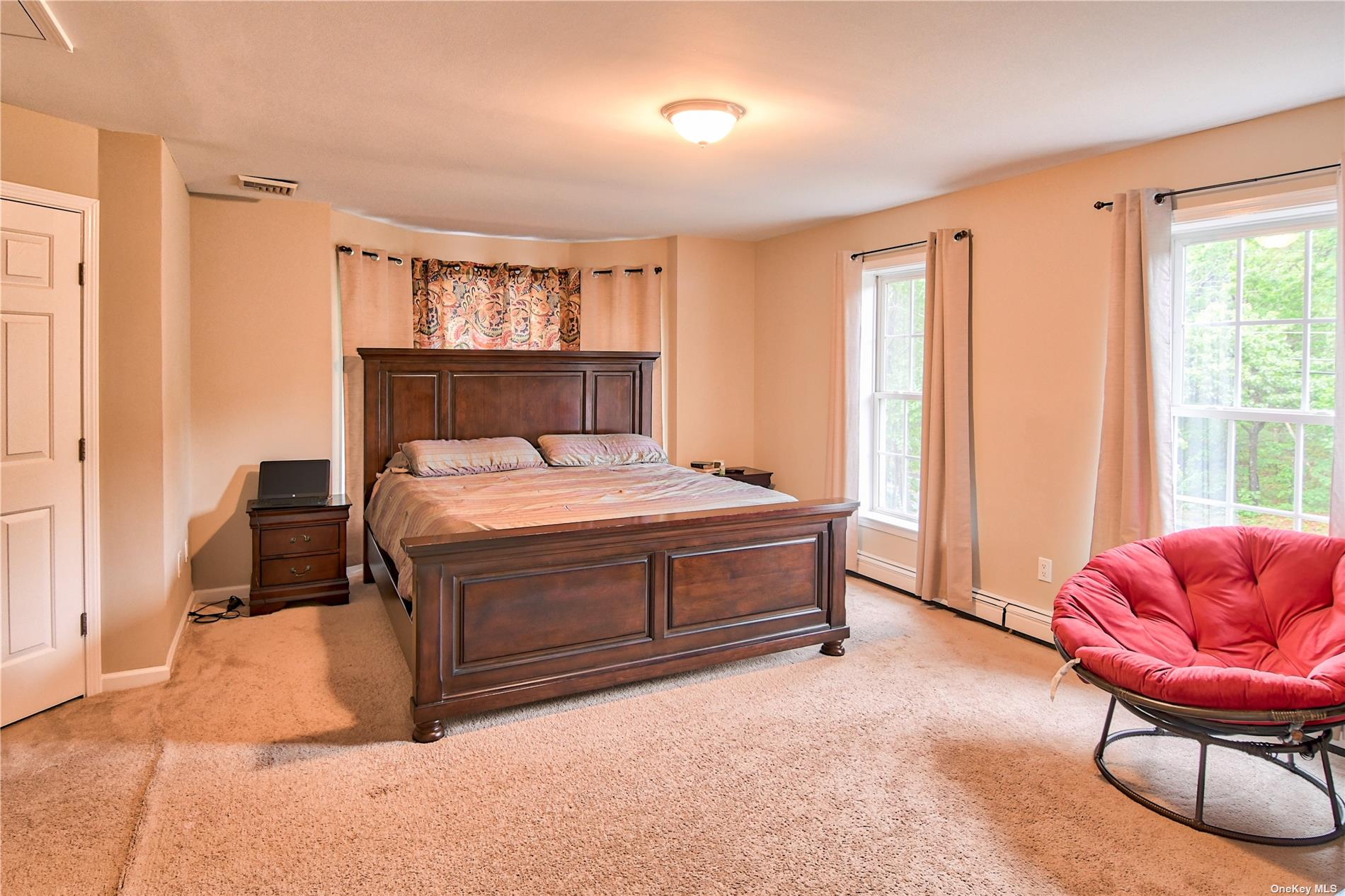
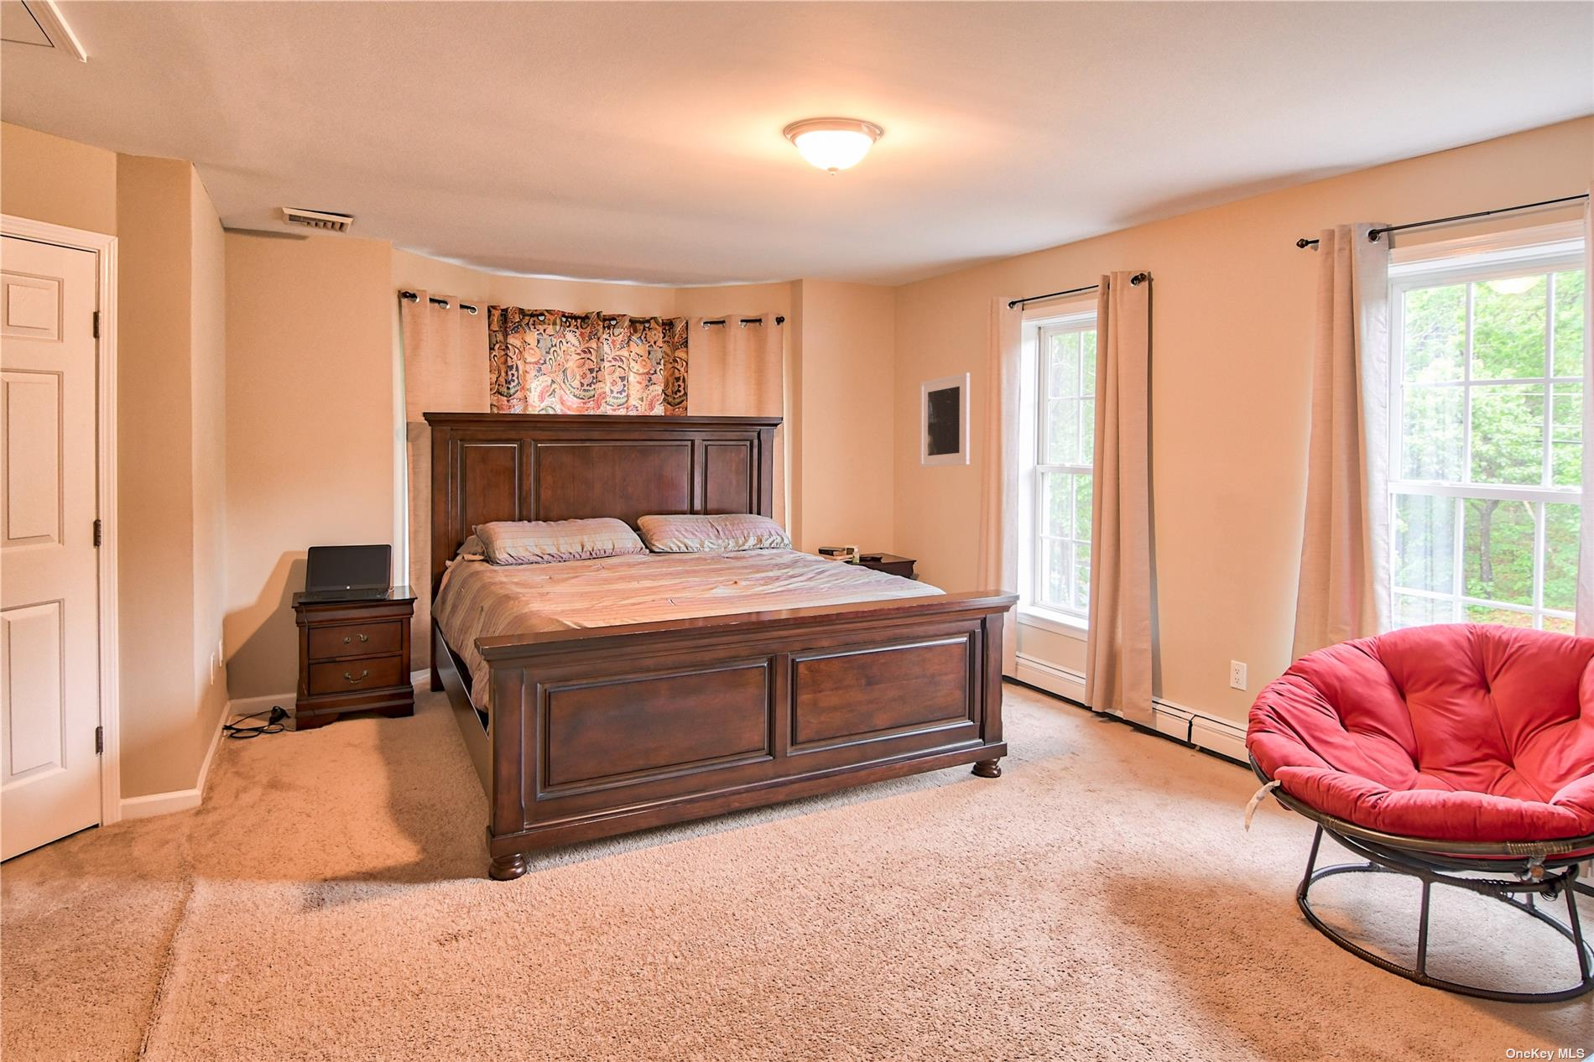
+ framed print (943, 421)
